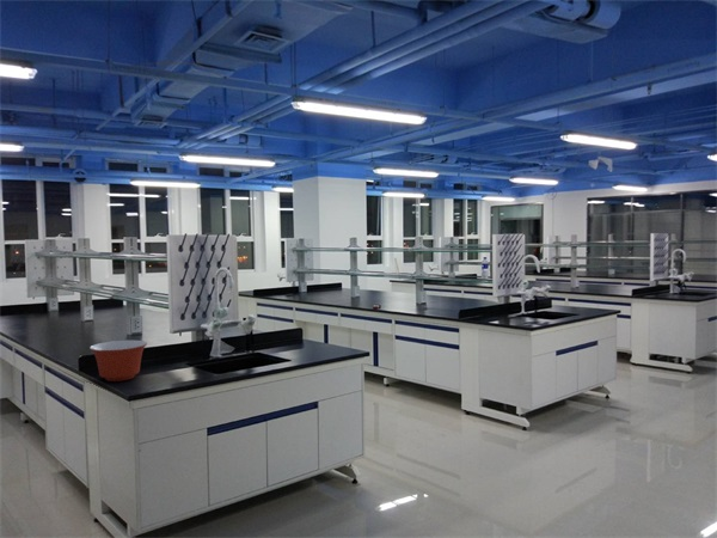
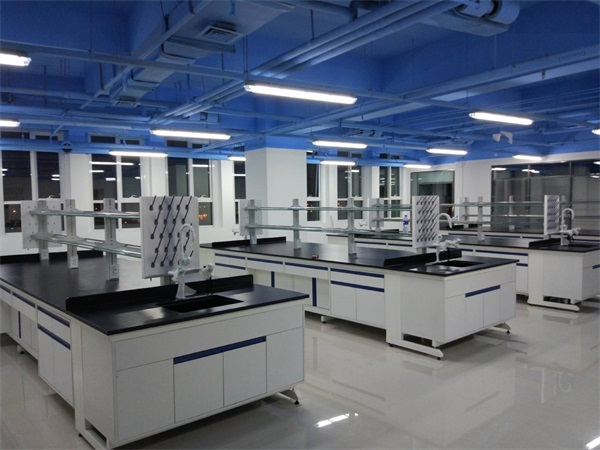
- mixing bowl (120, 361)
